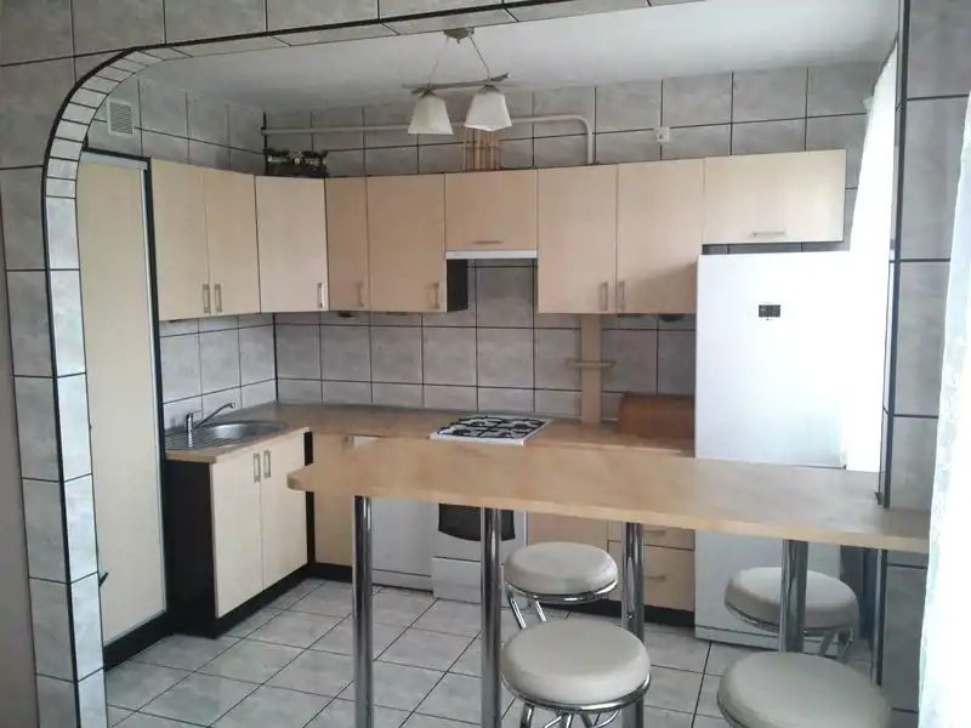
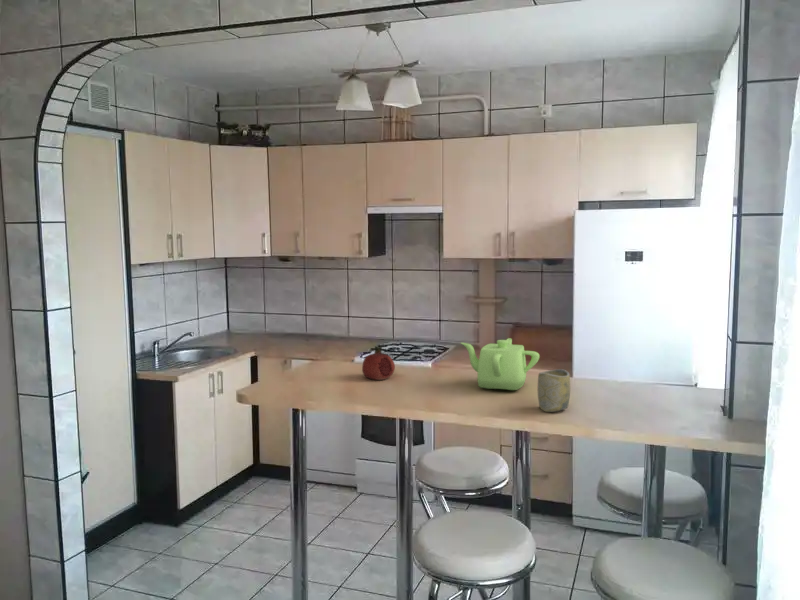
+ cup (553, 390)
+ teapot (499, 362)
+ fruit (378, 361)
